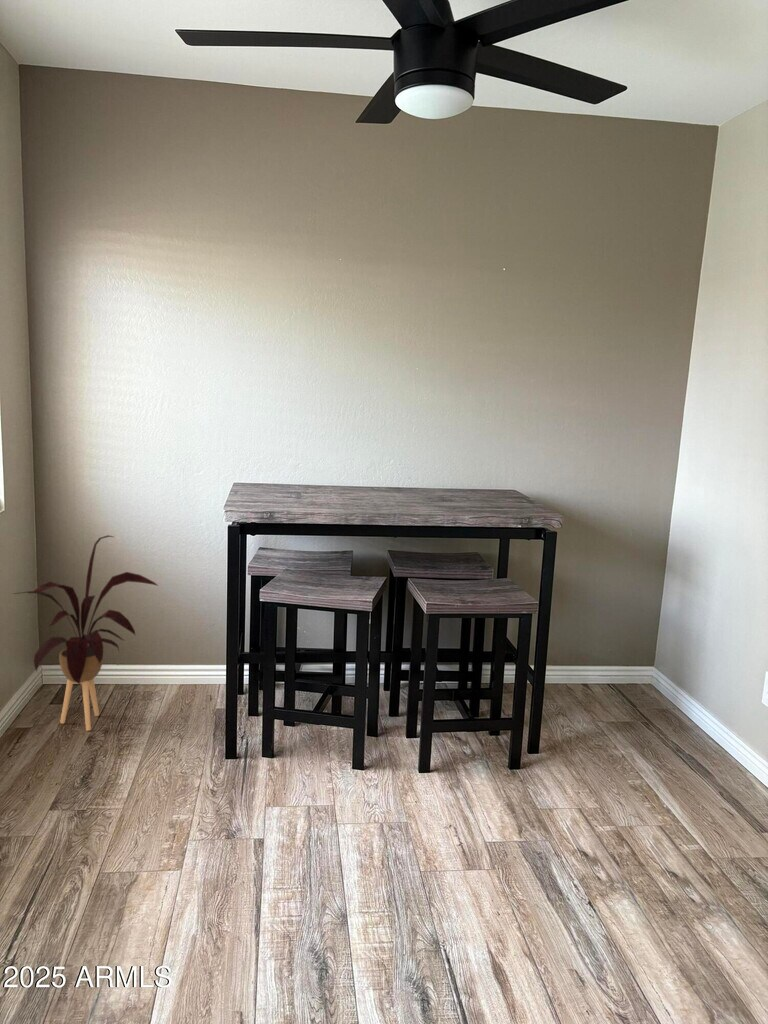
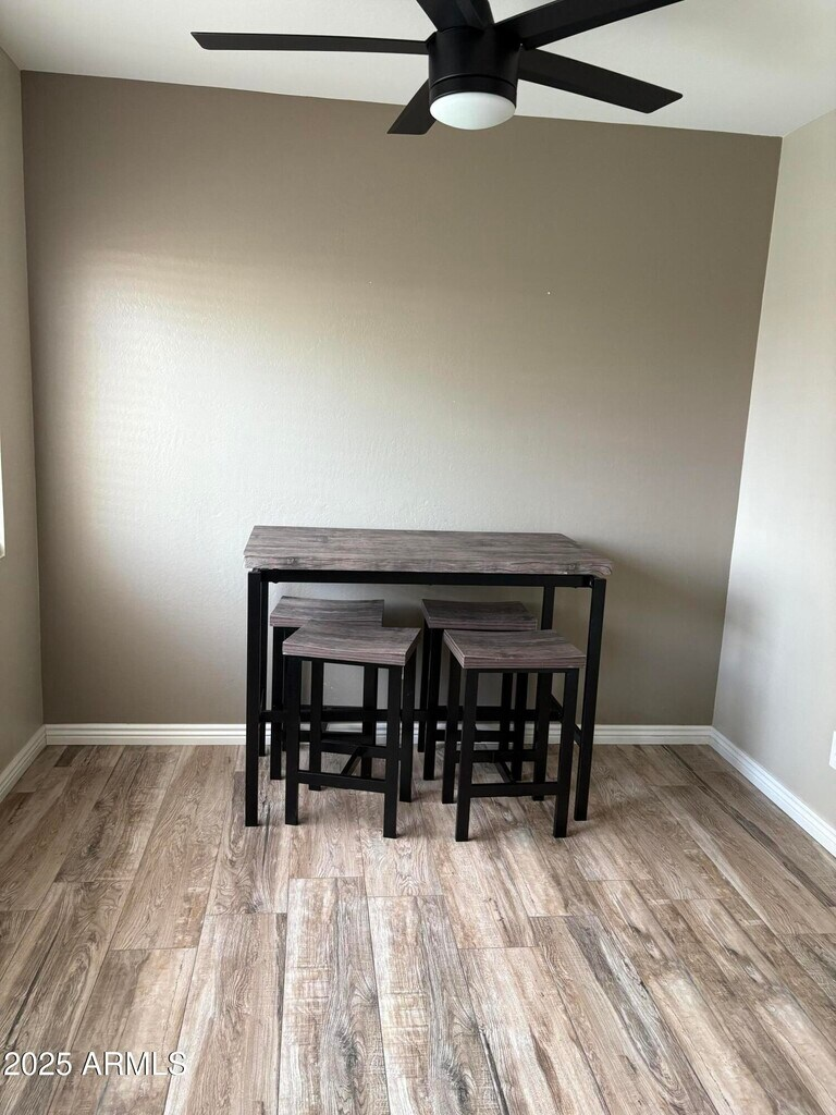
- house plant (84, 635)
